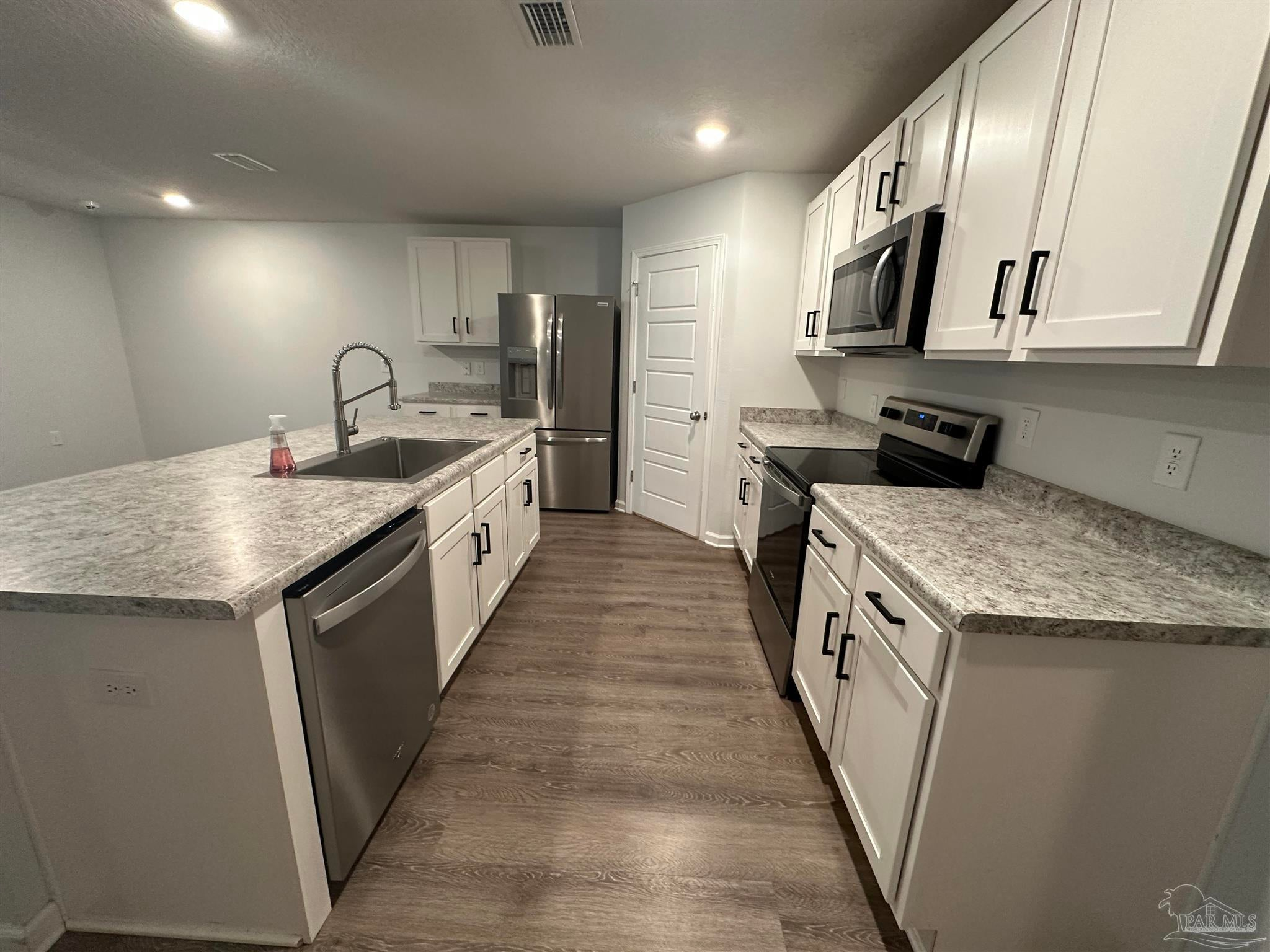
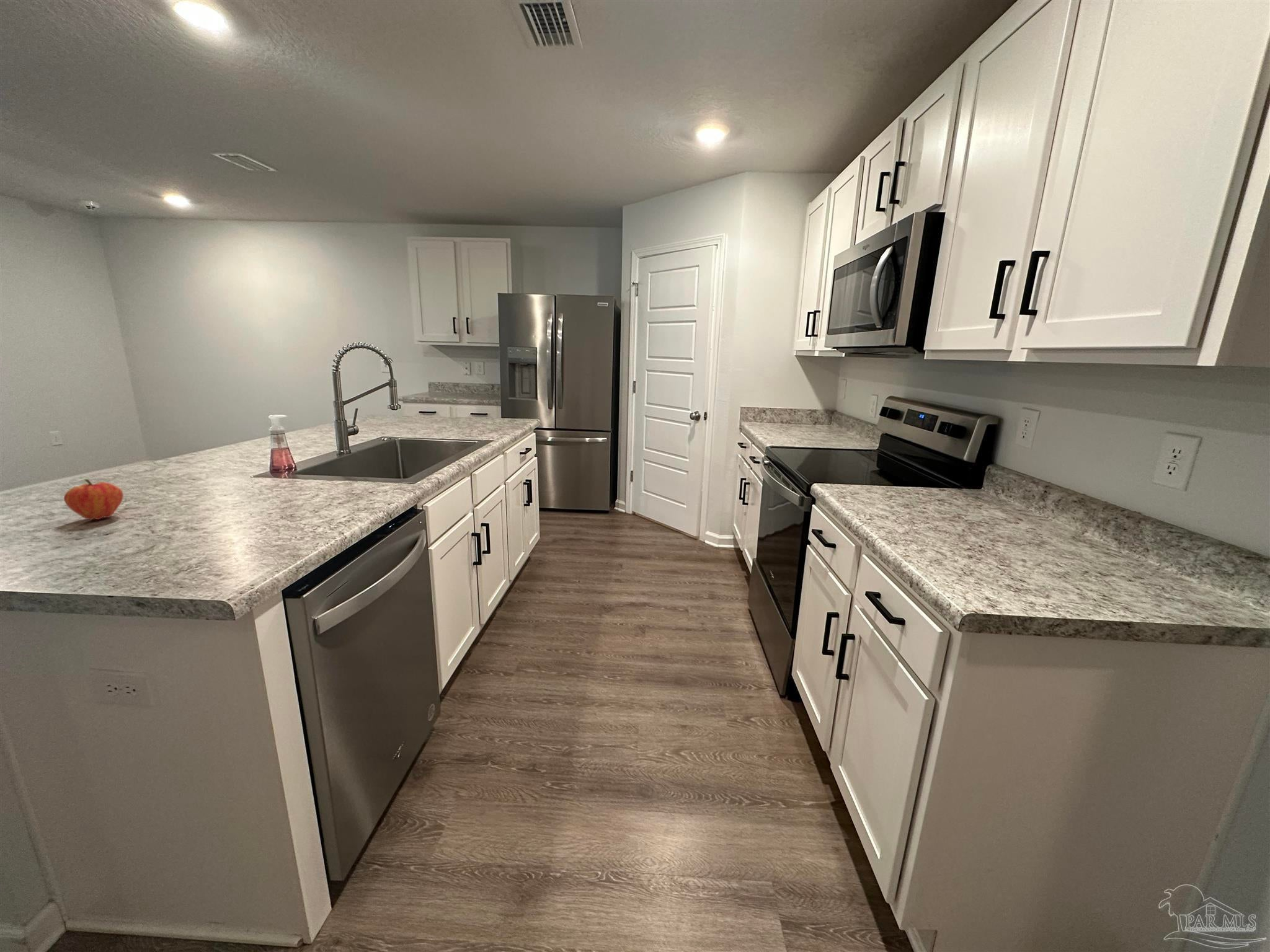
+ fruit (95, 498)
